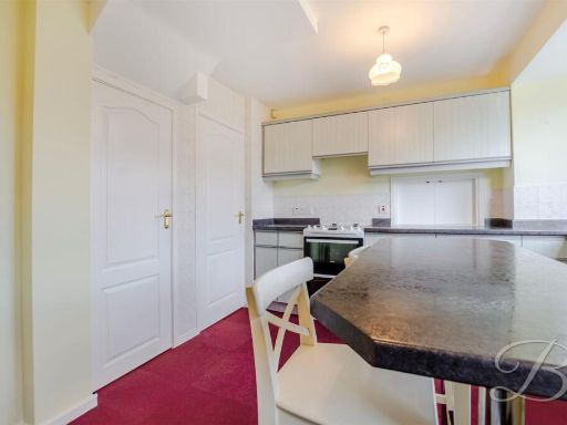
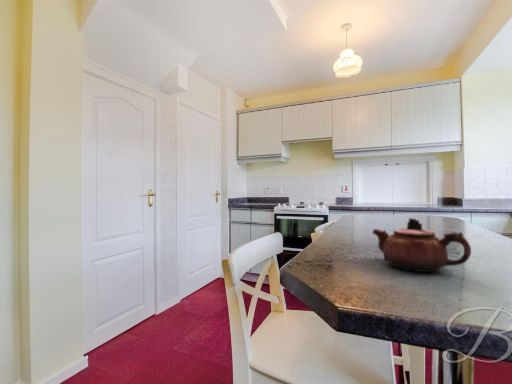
+ teapot (416, 242)
